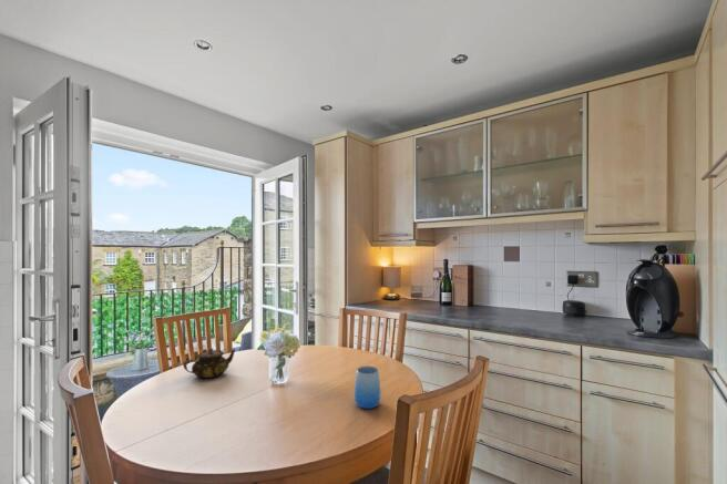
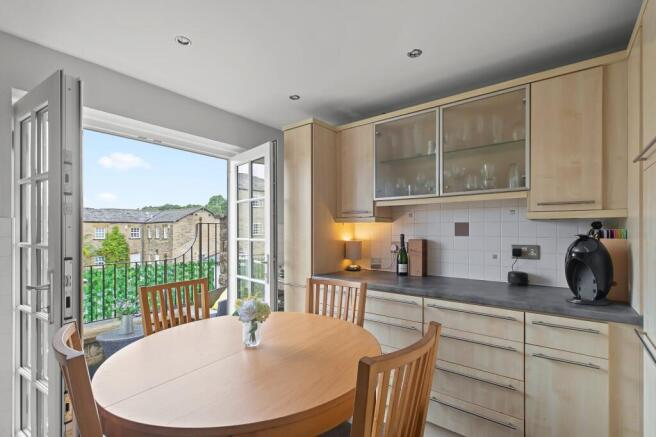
- teapot (211, 361)
- cup (367, 387)
